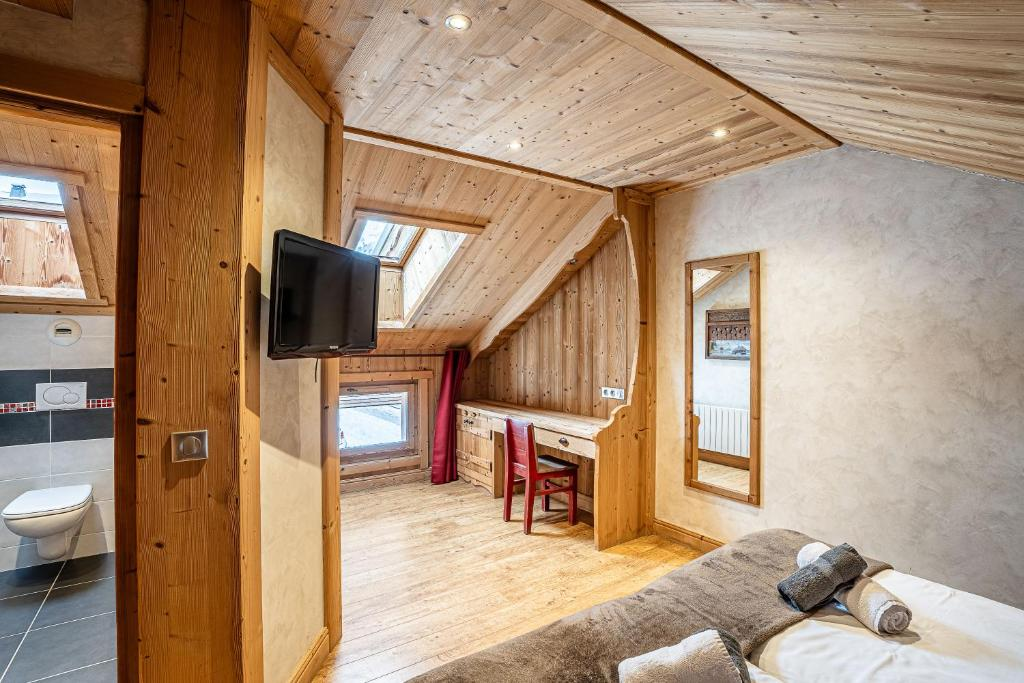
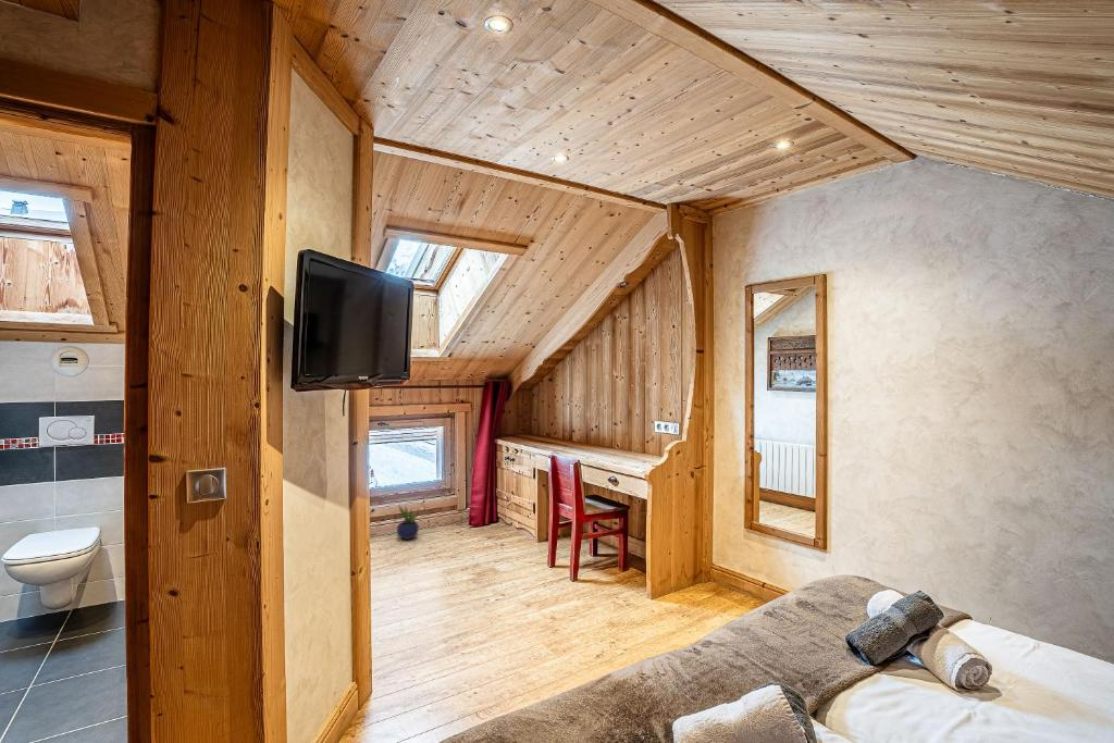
+ potted plant (408, 520)
